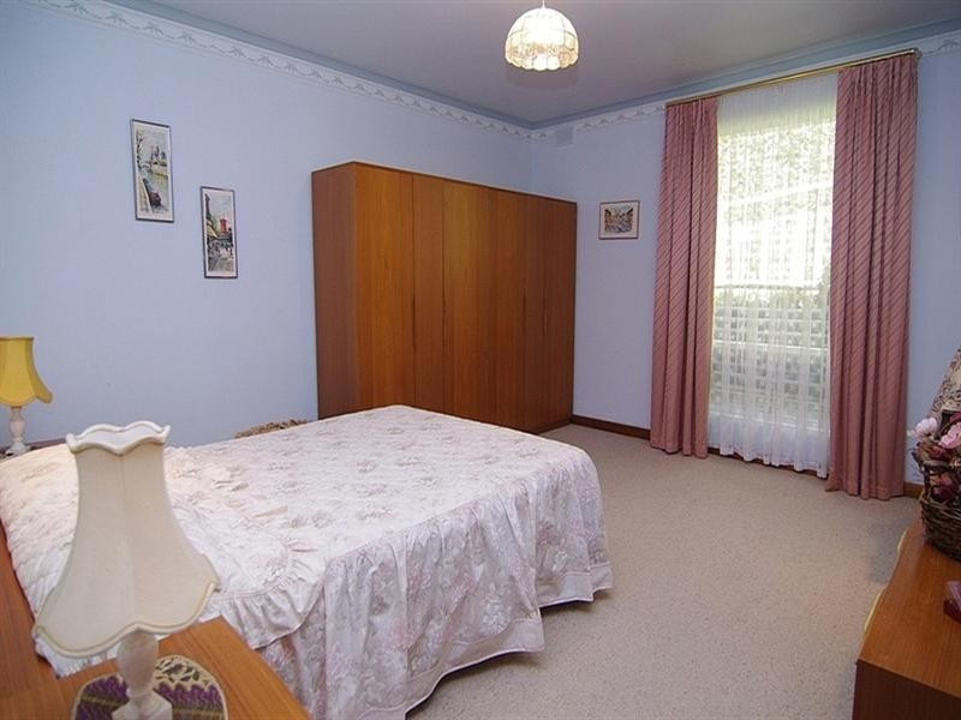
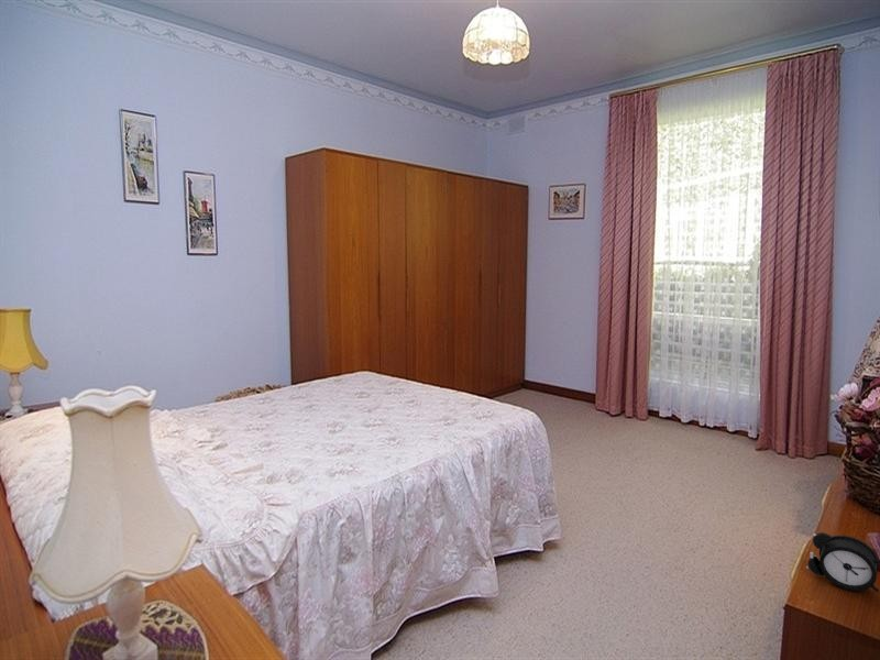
+ alarm clock (845, 561)
